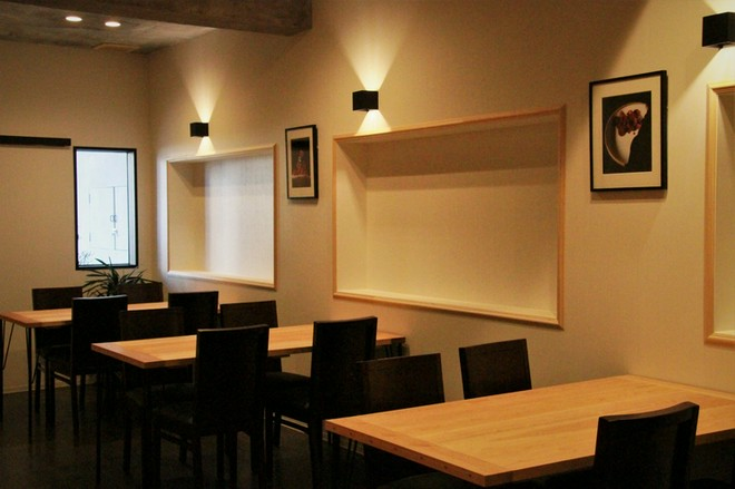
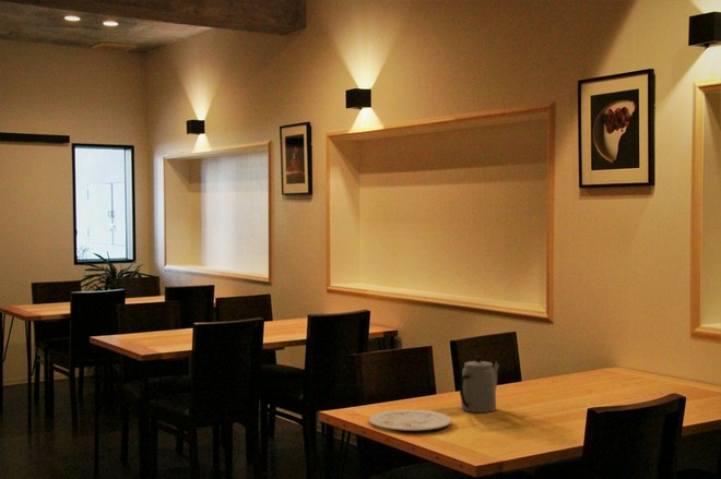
+ teapot (480, 382)
+ plate (410, 420)
